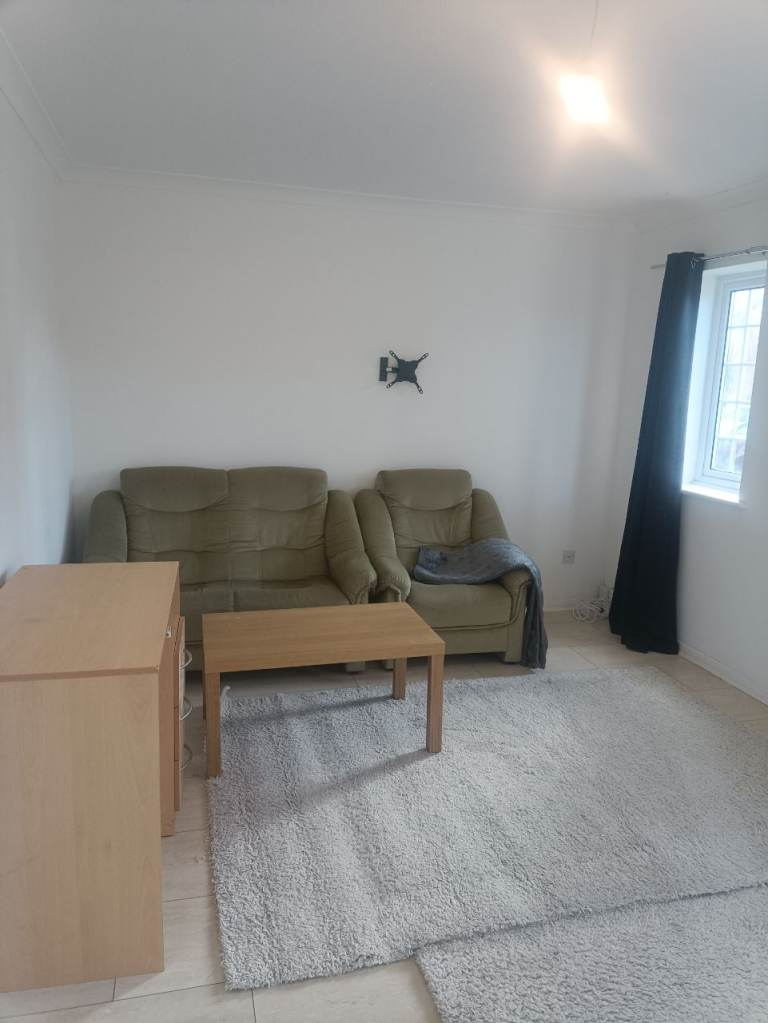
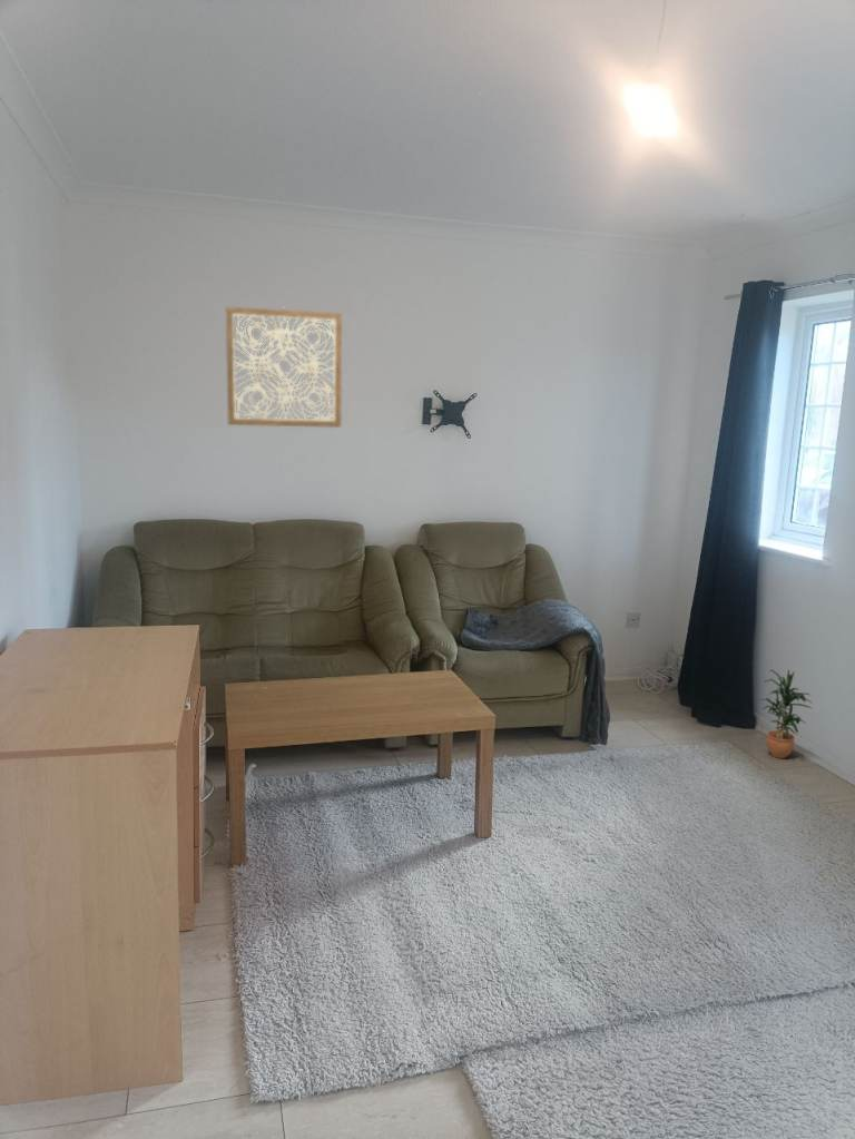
+ potted plant (786, 714)
+ wall art (281, 370)
